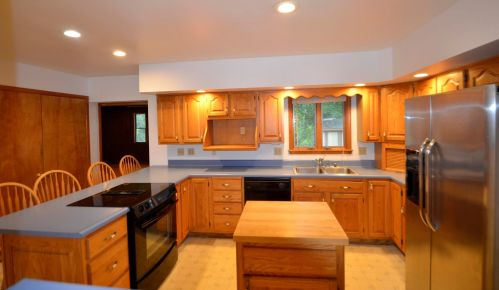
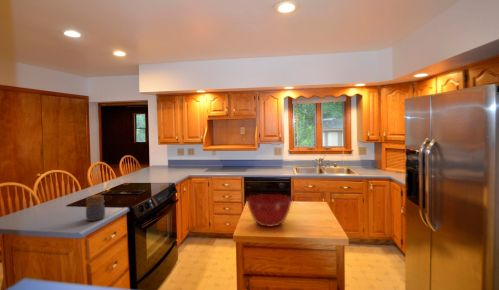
+ jar (95, 207)
+ mixing bowl (269, 210)
